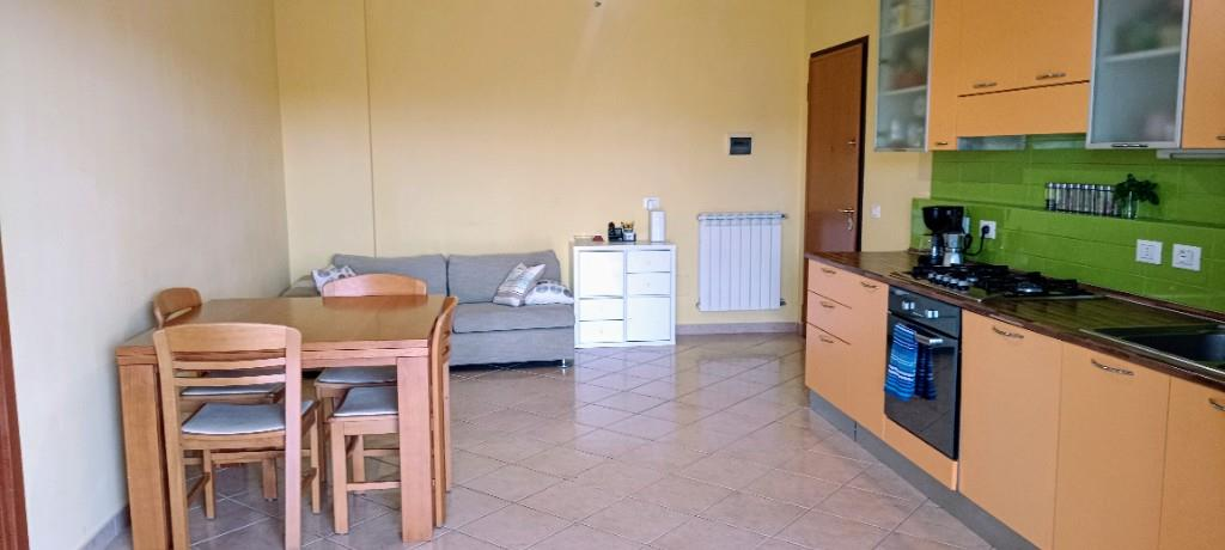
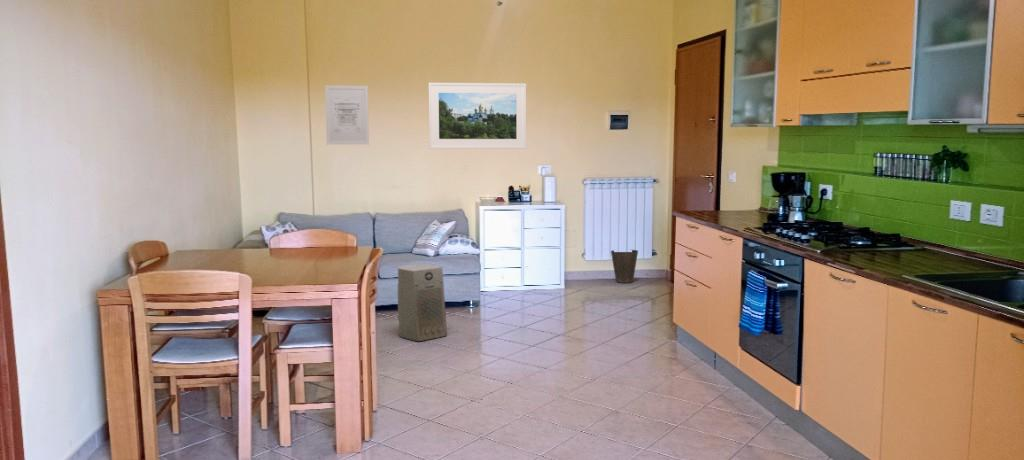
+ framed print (477, 116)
+ fan (418, 300)
+ waste basket (624, 266)
+ wall art (347, 115)
